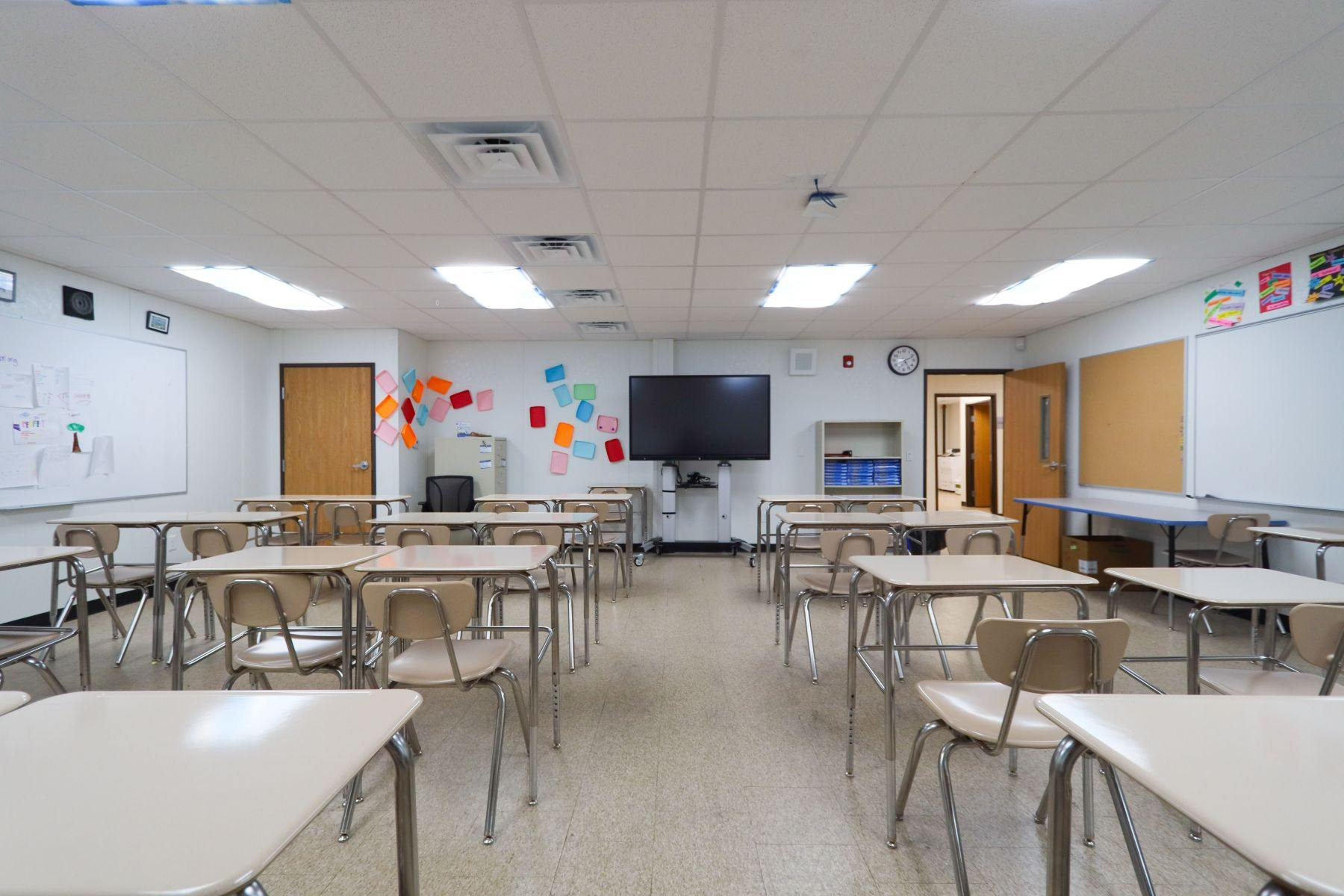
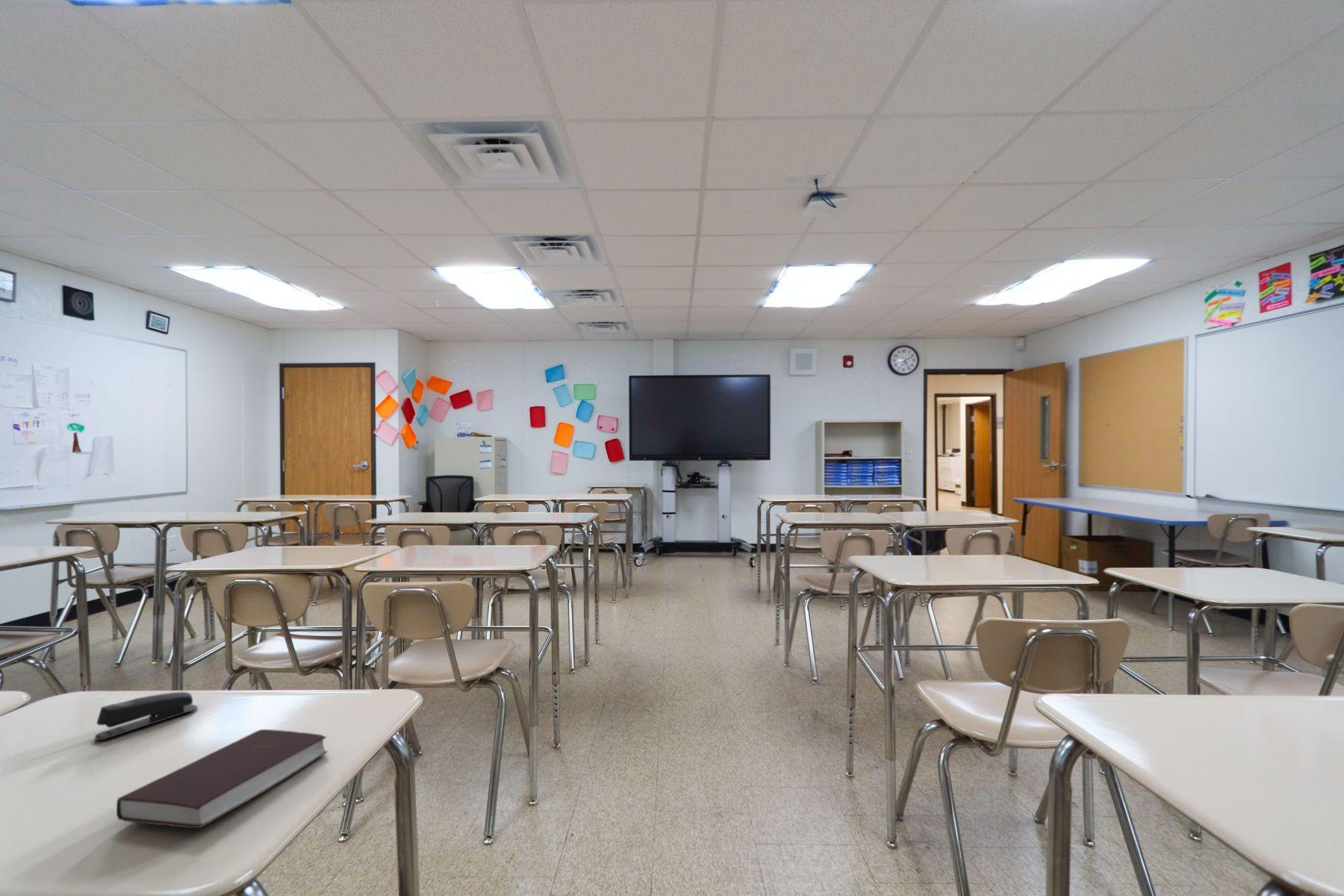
+ book (233, 771)
+ stapler (149, 708)
